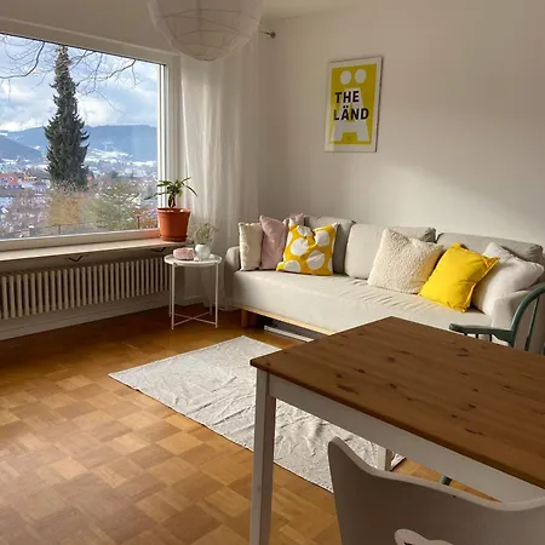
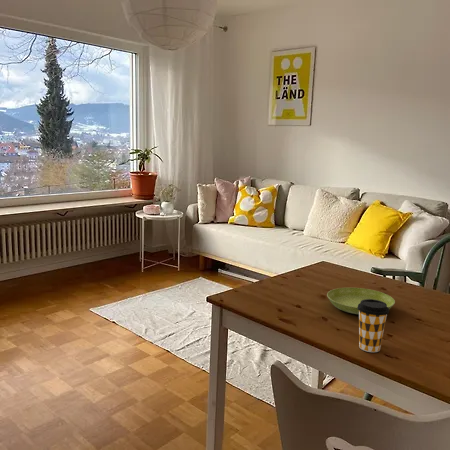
+ coffee cup (371, 325)
+ saucer (359, 301)
